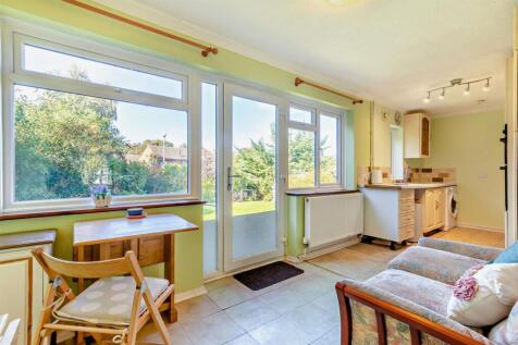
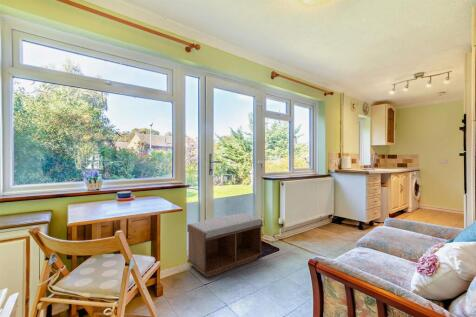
+ bench (226, 241)
